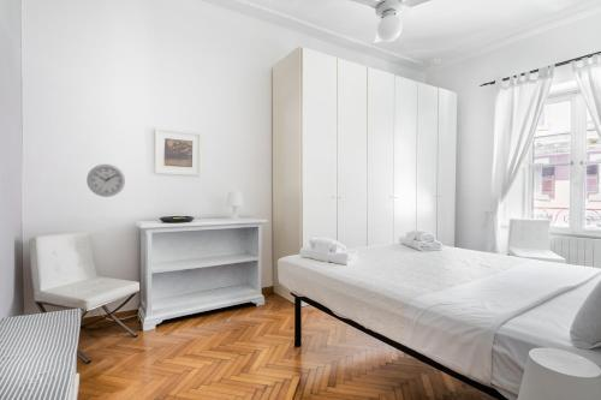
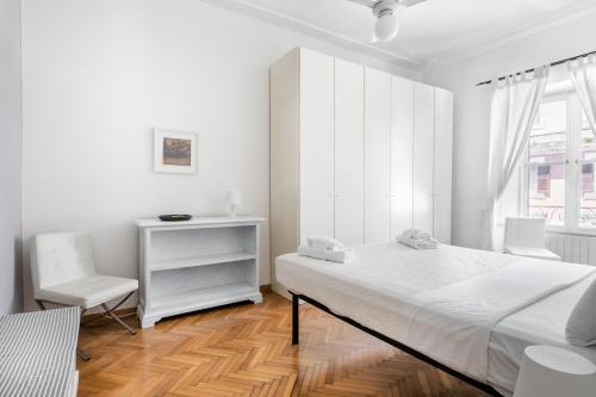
- wall clock (106, 180)
